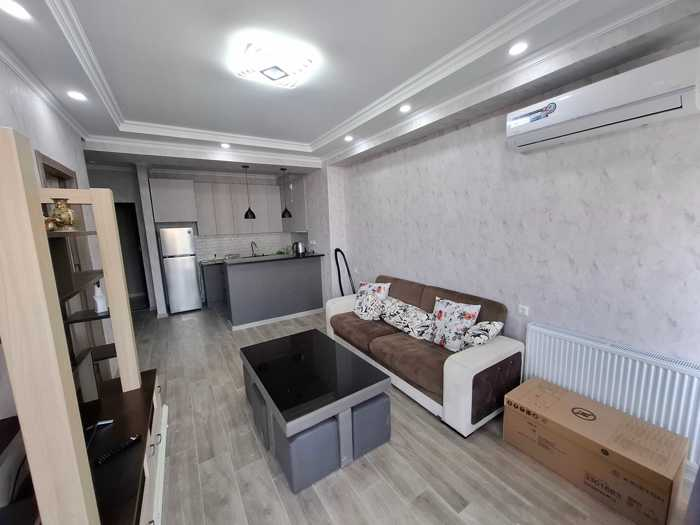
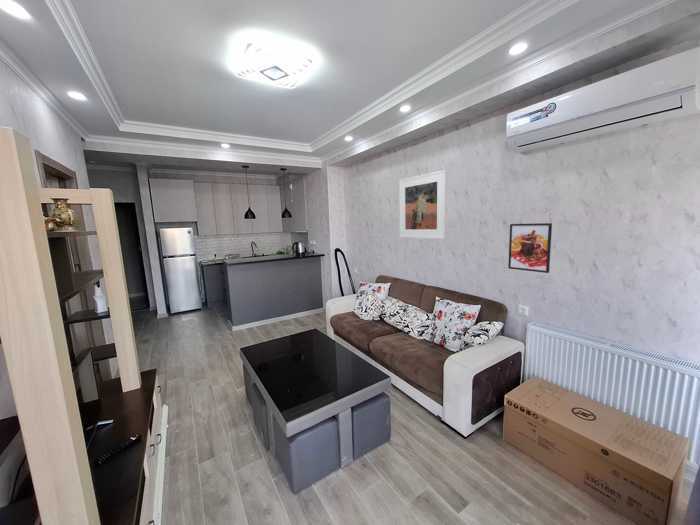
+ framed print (528, 247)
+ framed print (420, 207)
